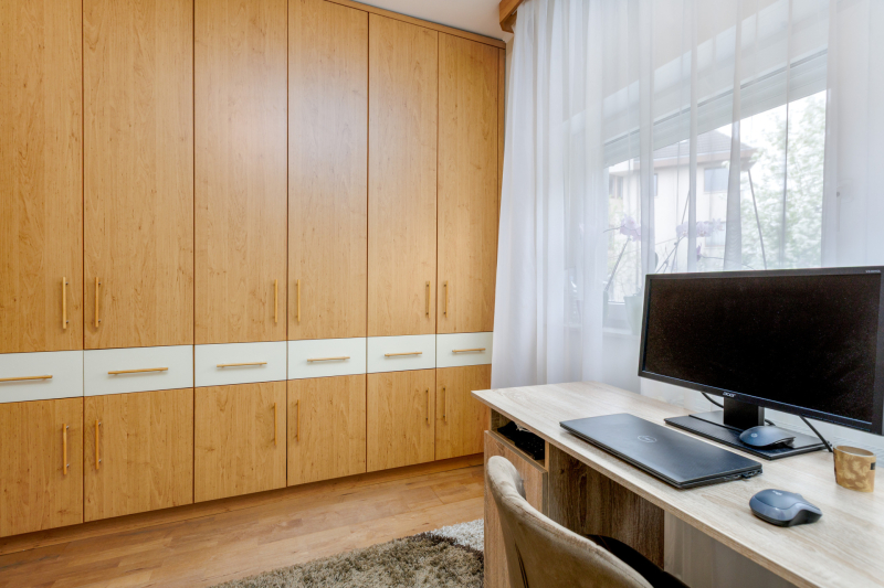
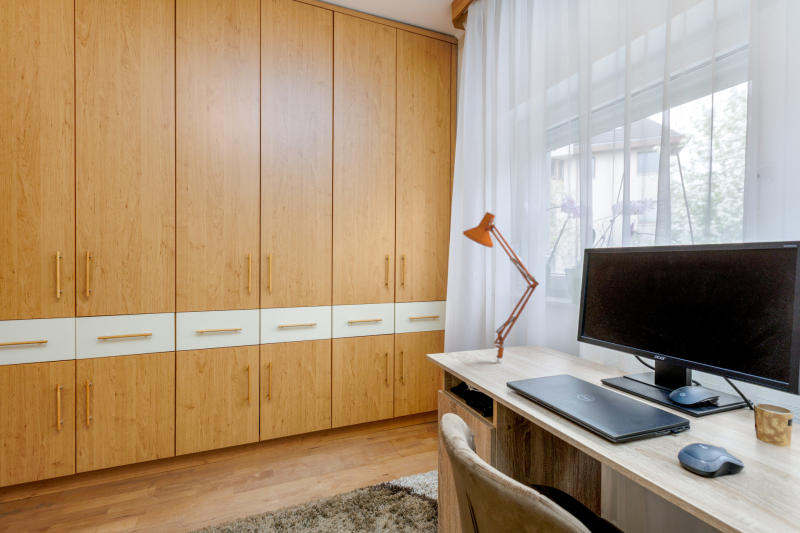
+ desk lamp (517, 268)
